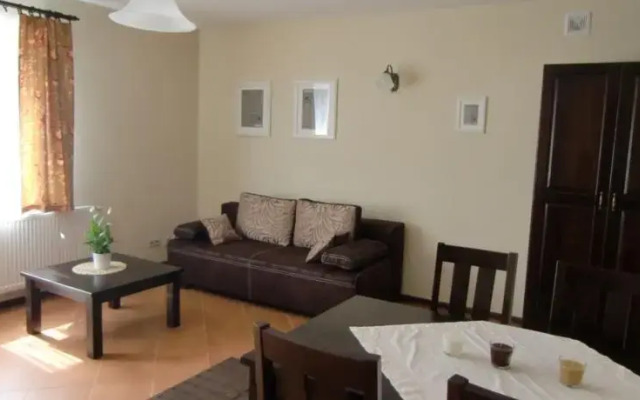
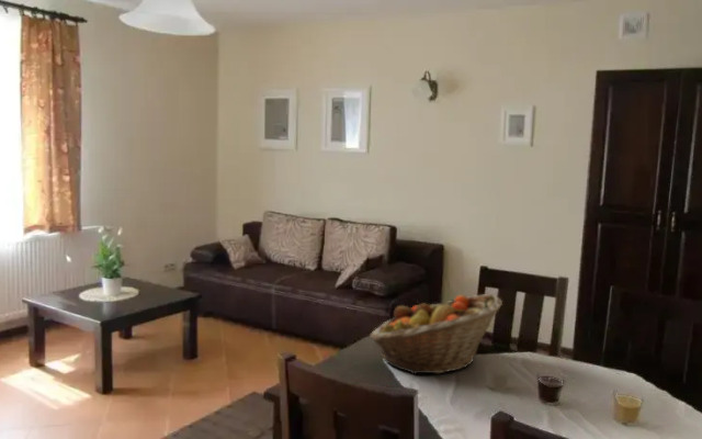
+ fruit basket (437, 327)
